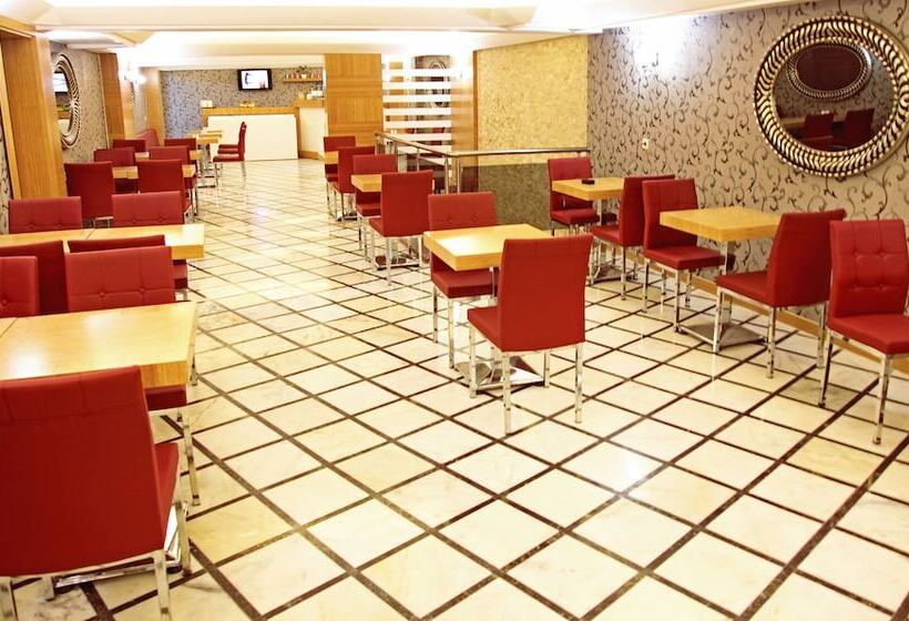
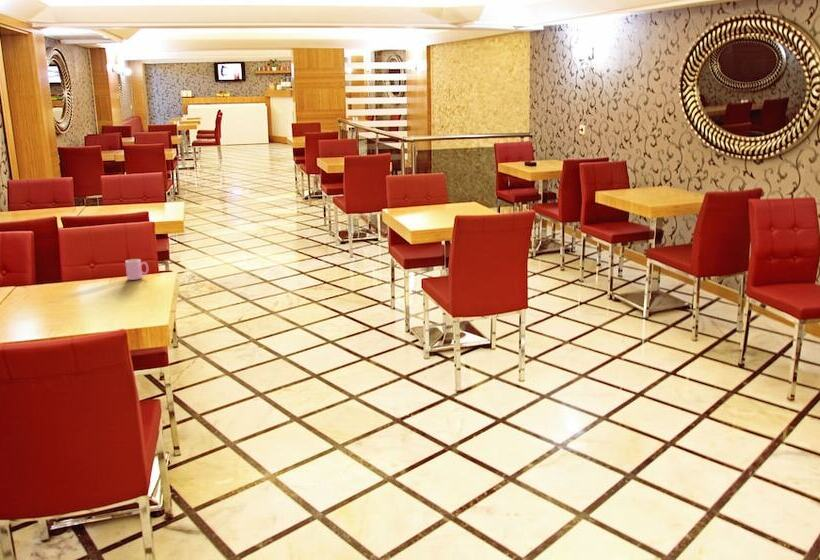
+ cup (137, 269)
